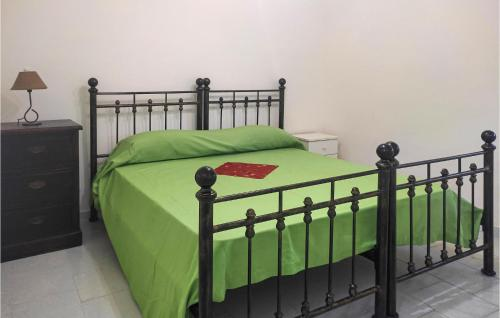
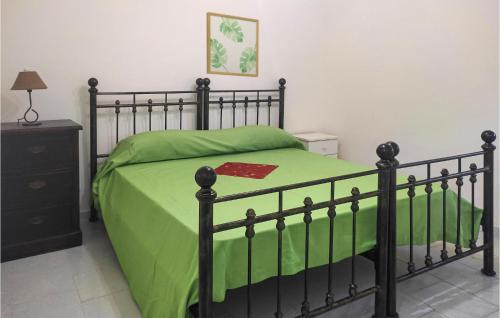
+ wall art (233, 46)
